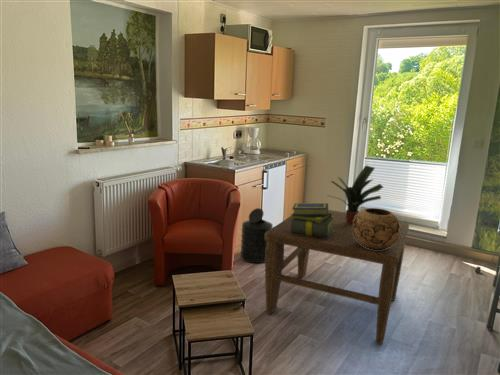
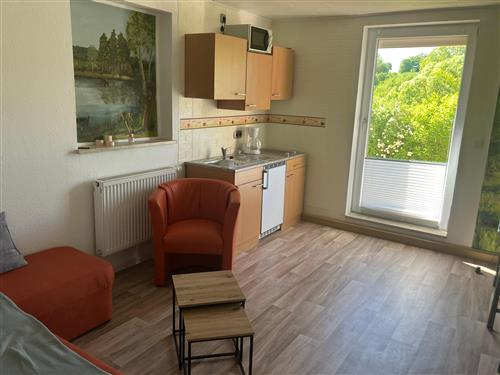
- coffee table (339, 255)
- stack of books (311, 218)
- decorative bowl (375, 228)
- potted plant (357, 195)
- trash can (257, 233)
